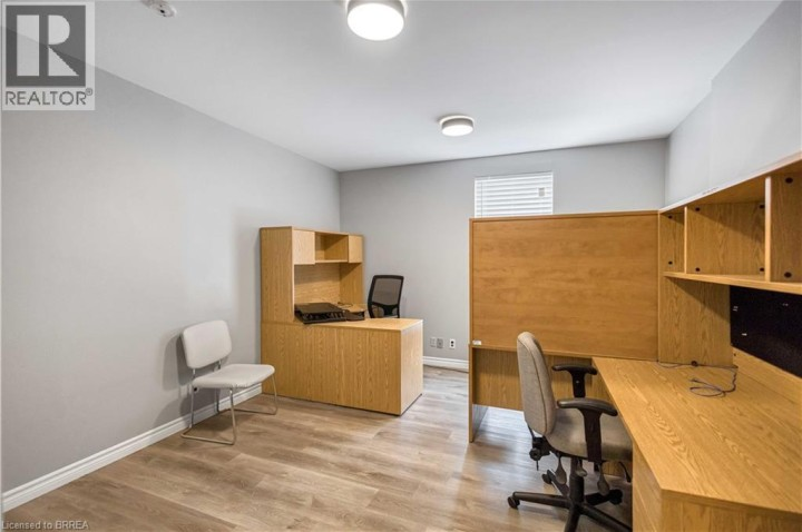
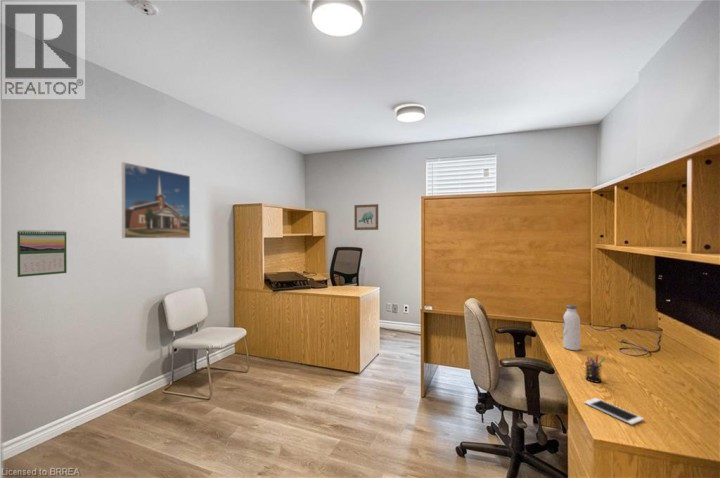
+ pen holder (595, 366)
+ wall art (366, 217)
+ calendar (43, 252)
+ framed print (159, 204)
+ cell phone (612, 410)
+ water bottle (571, 326)
